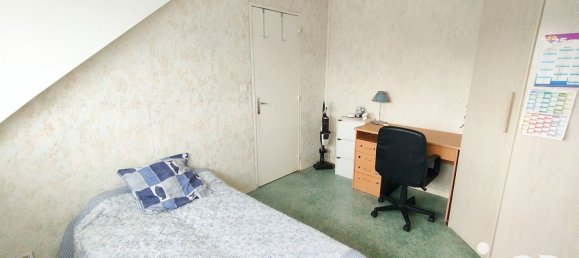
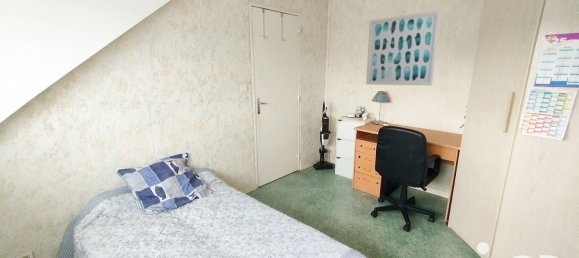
+ wall art (399, 51)
